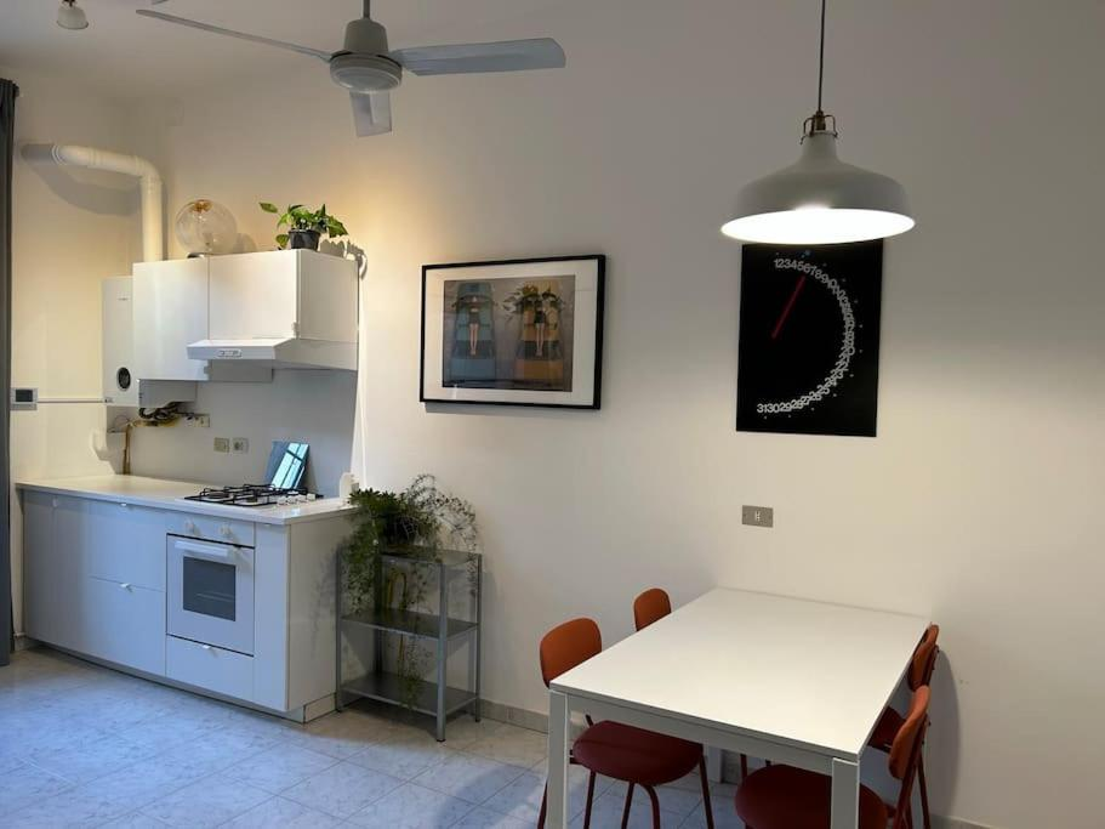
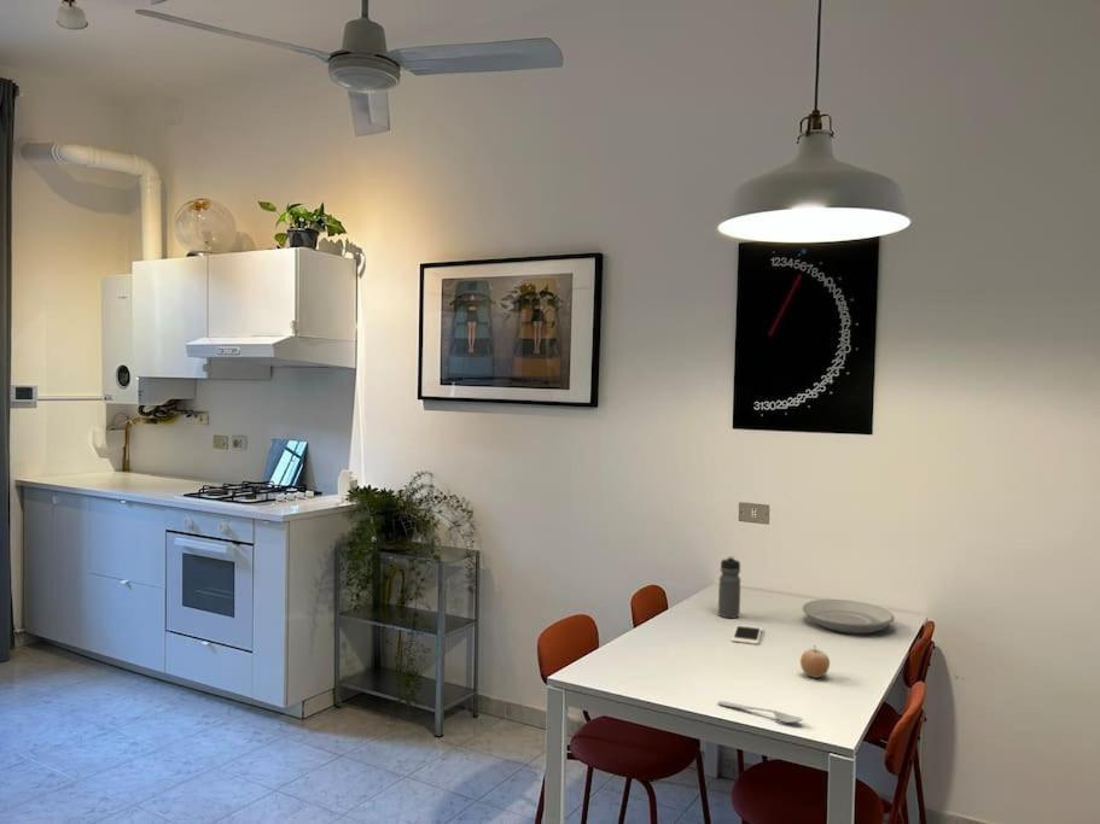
+ cell phone (746, 633)
+ water bottle (729, 585)
+ plate (846, 618)
+ fruit (815, 660)
+ spoon (758, 709)
